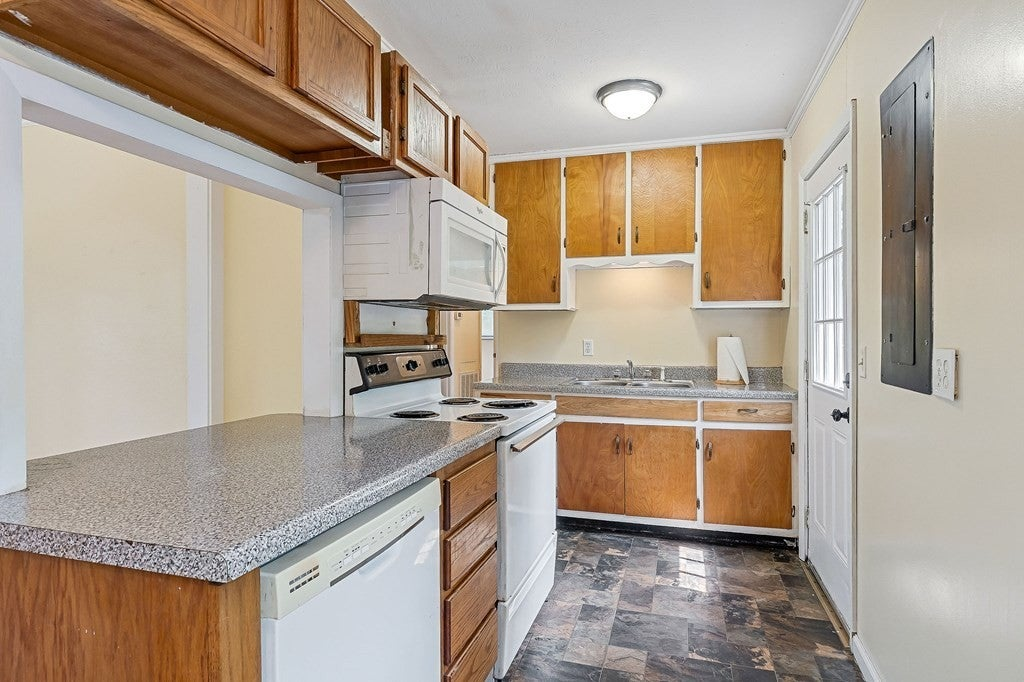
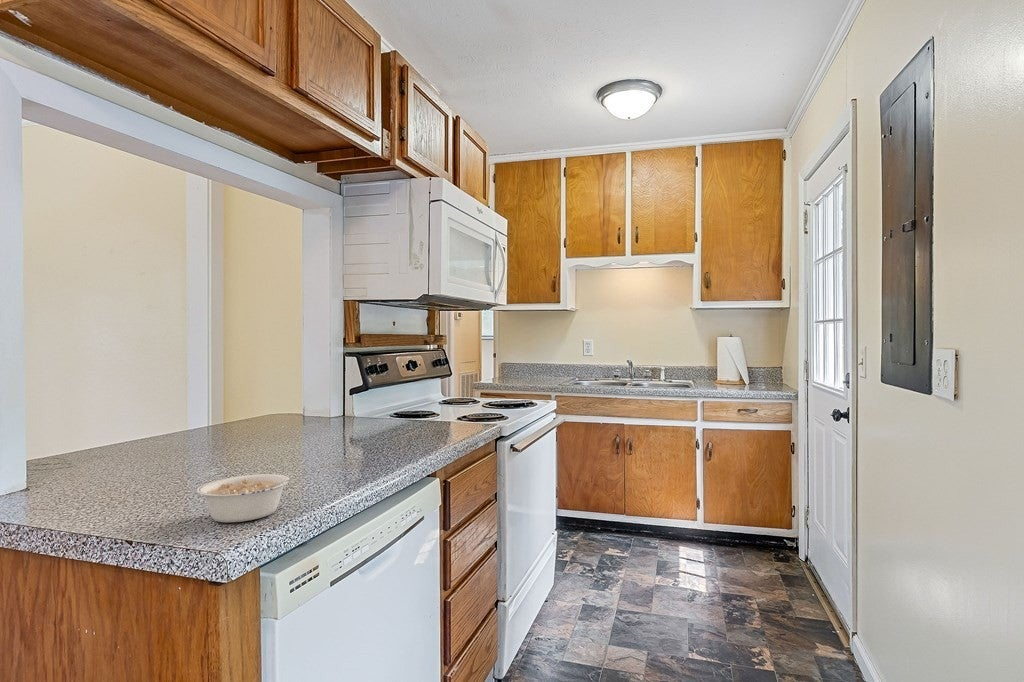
+ legume (248, 495)
